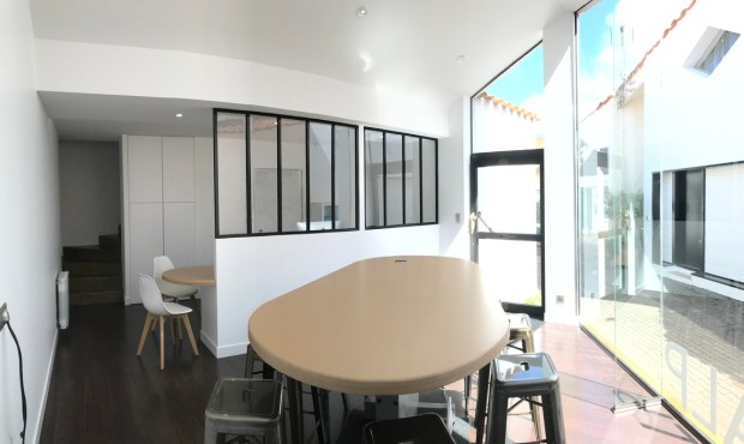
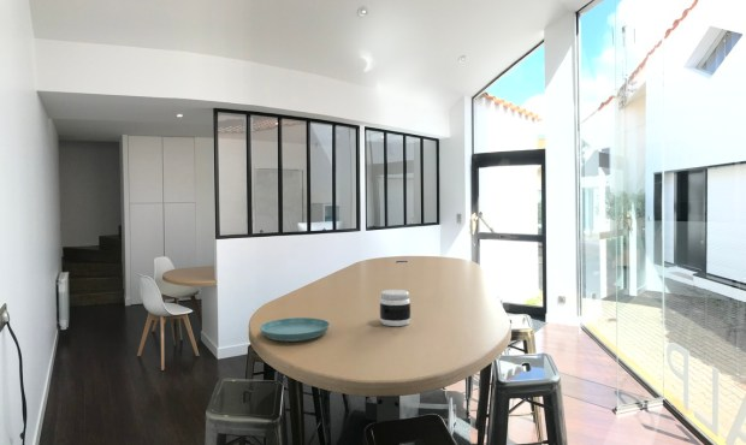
+ saucer (295, 328)
+ jar (395, 307)
